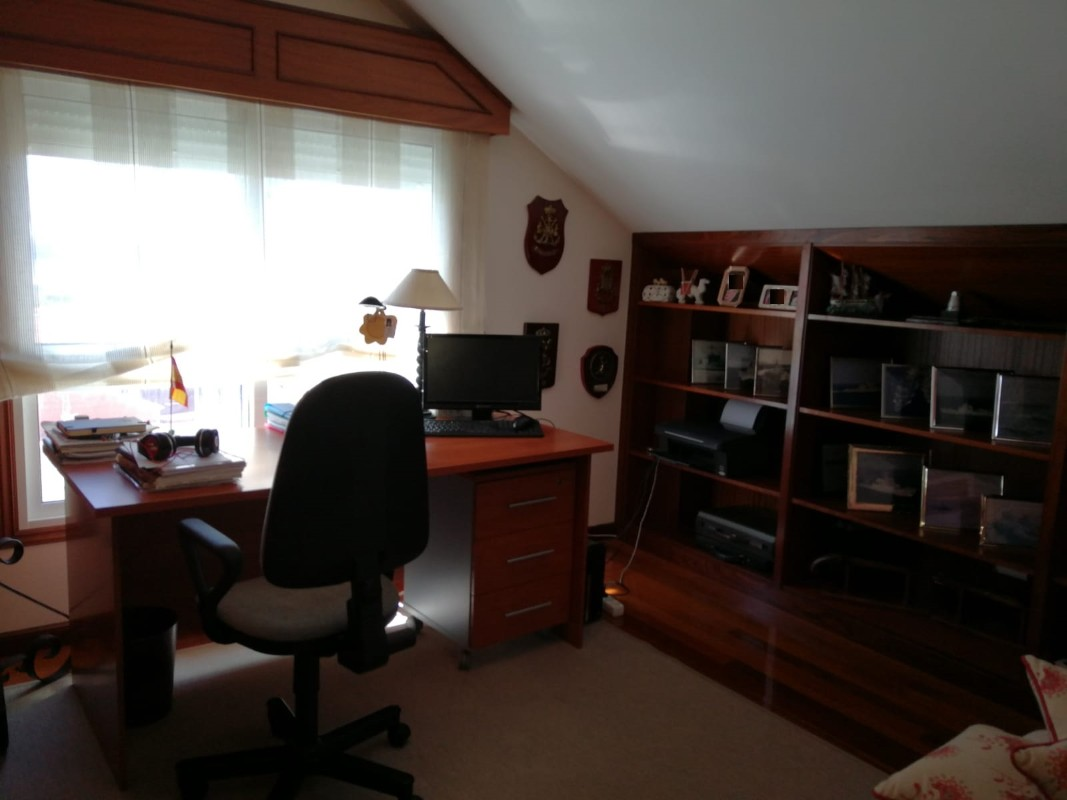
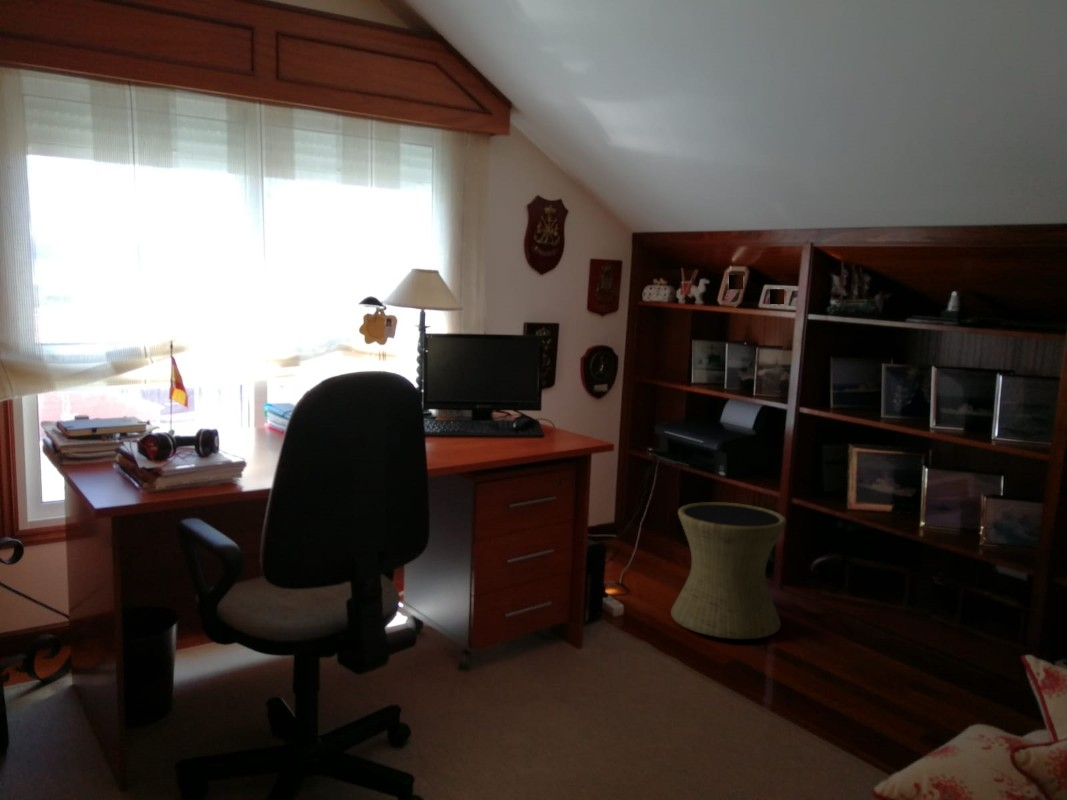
+ side table (728, 567)
